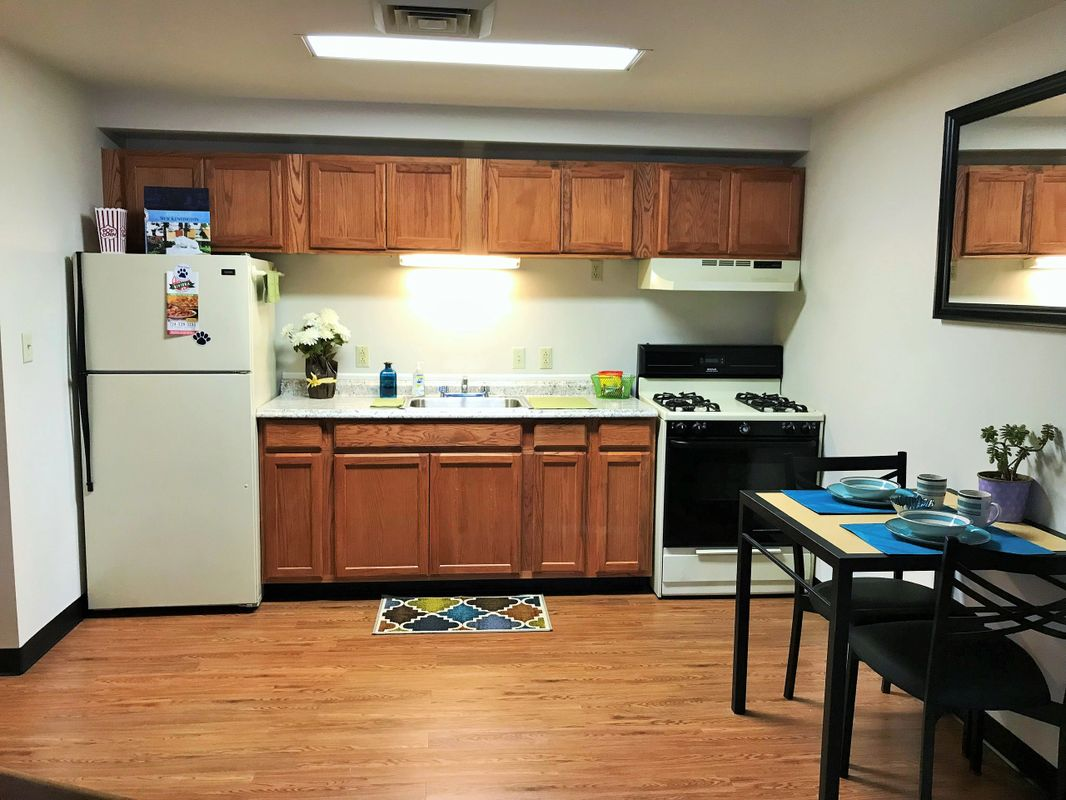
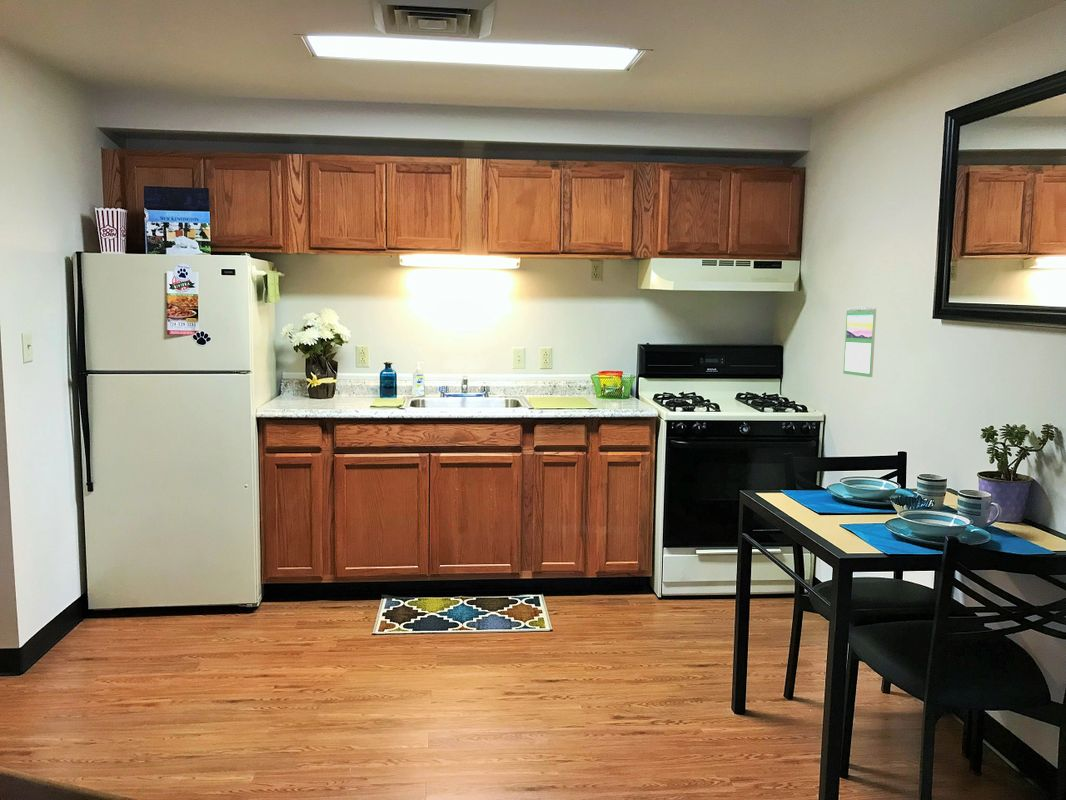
+ calendar (859, 340)
